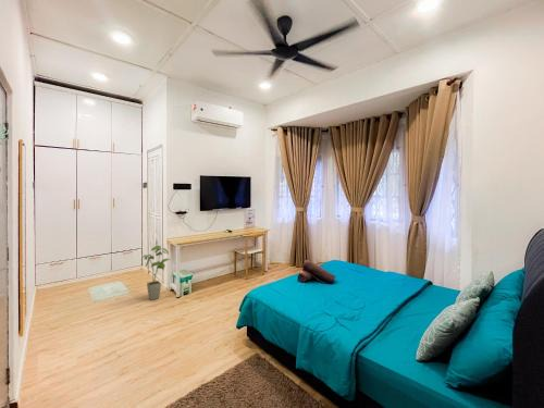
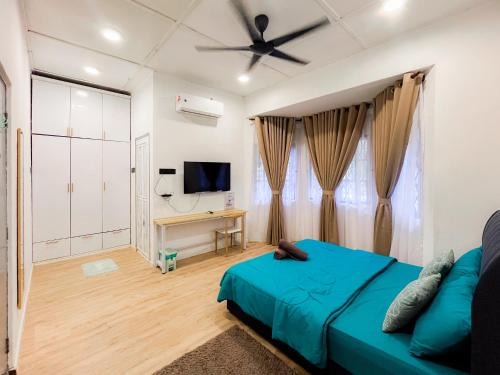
- house plant (157, 271)
